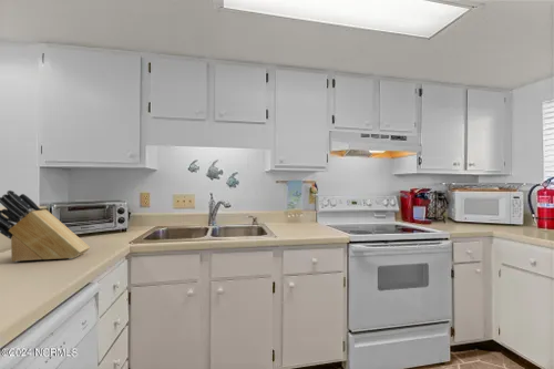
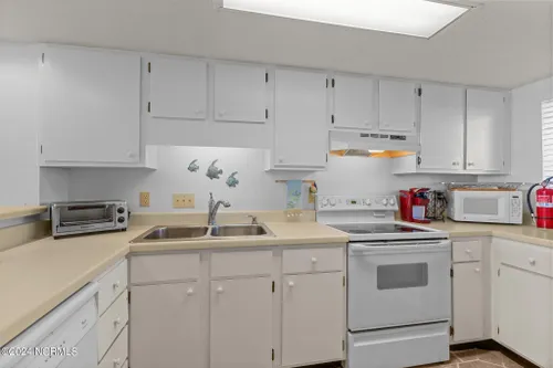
- knife block (41, 224)
